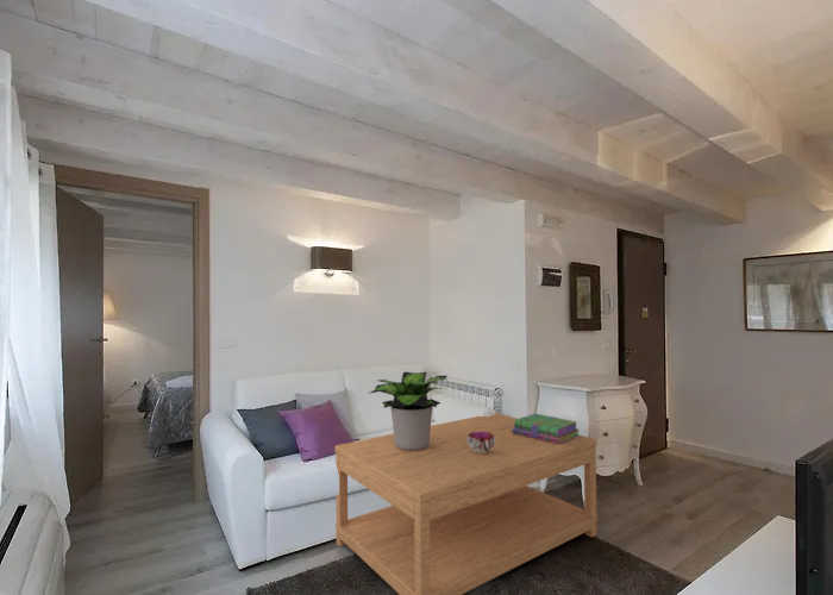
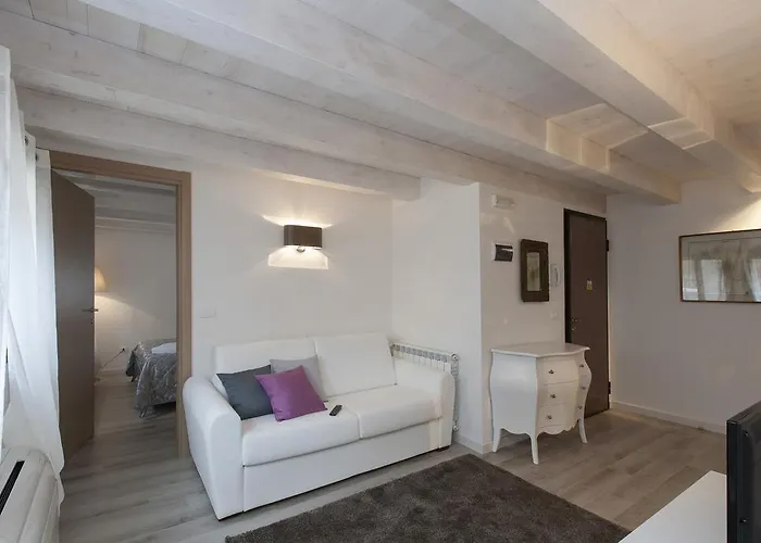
- decorative bowl (481, 443)
- coffee table (468, 490)
- potted plant (407, 412)
- stack of books (545, 427)
